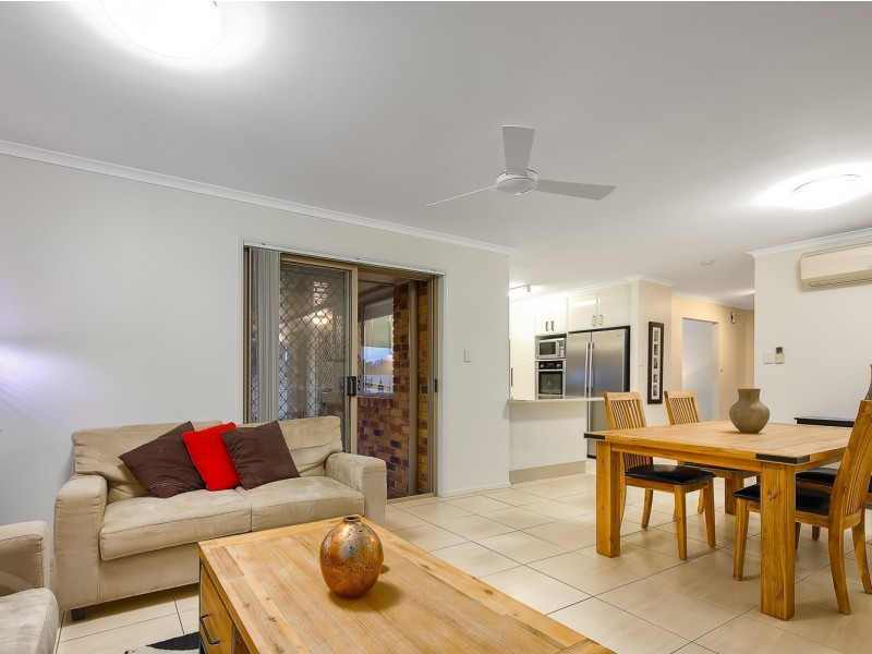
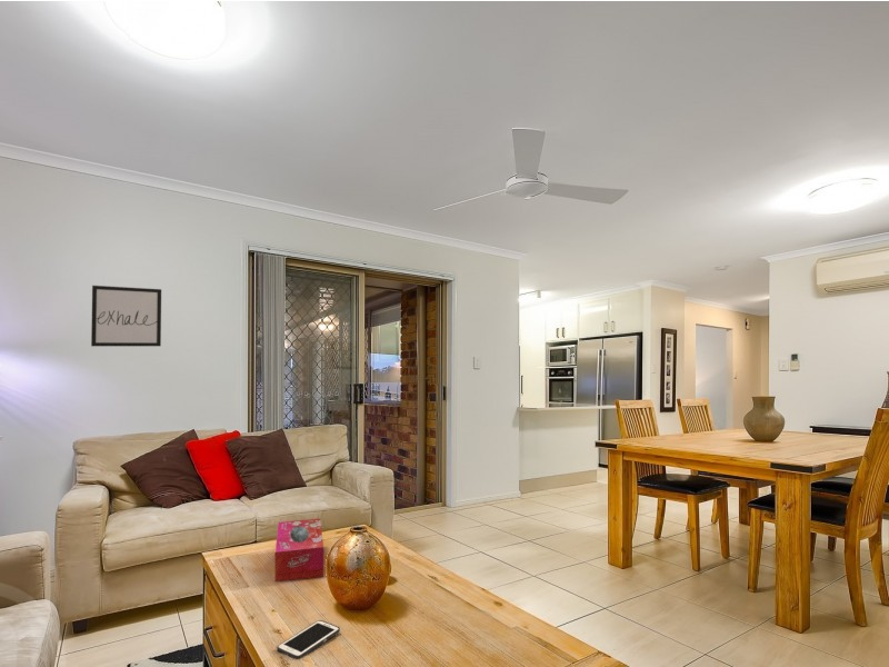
+ tissue box (299, 548)
+ wall art (127, 317)
+ cell phone (309, 638)
